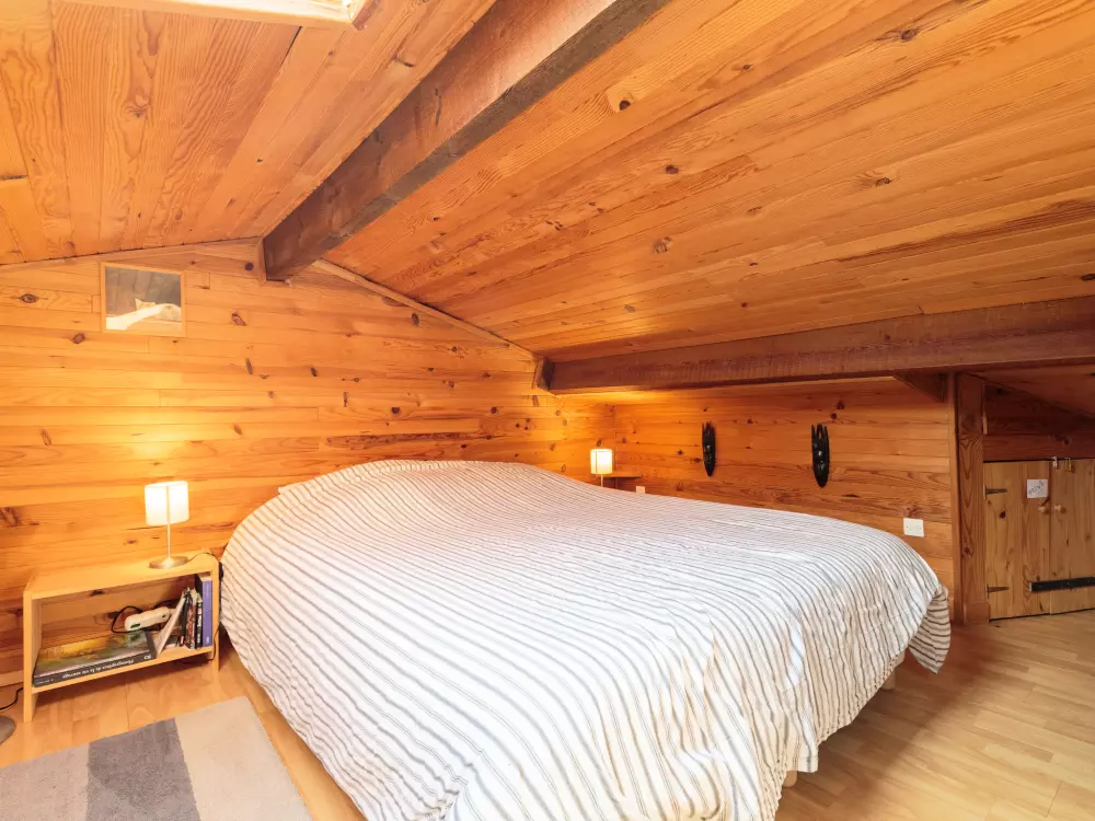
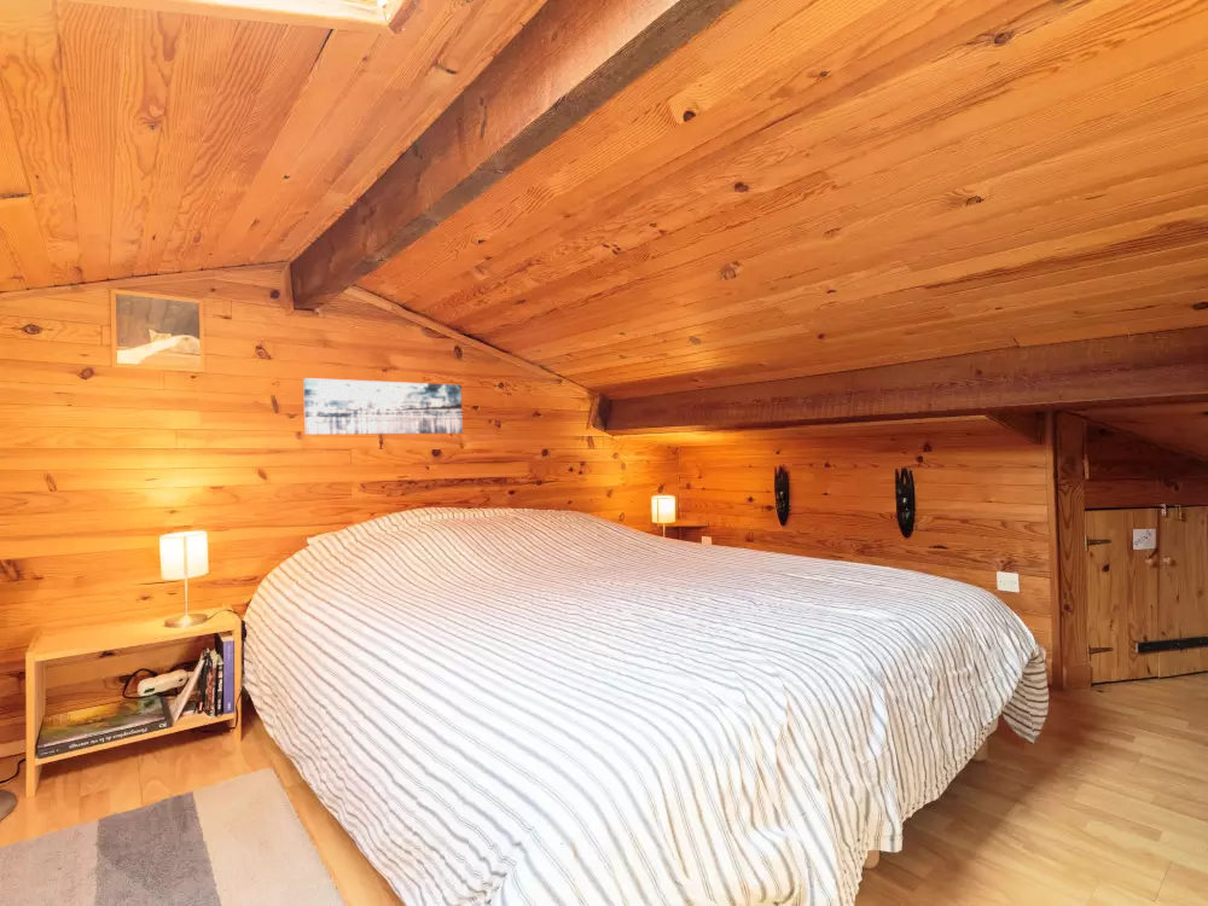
+ wall art (388, 407)
